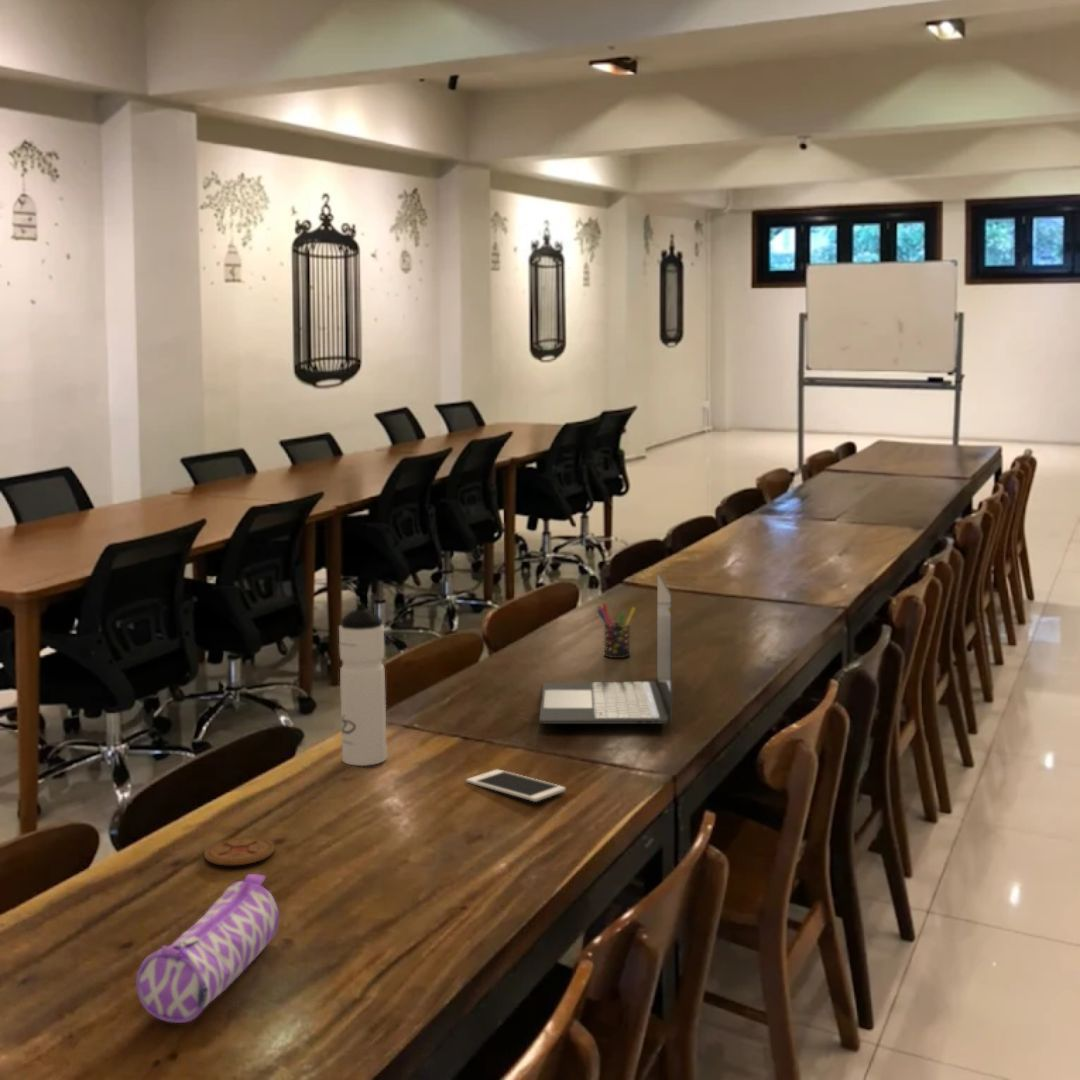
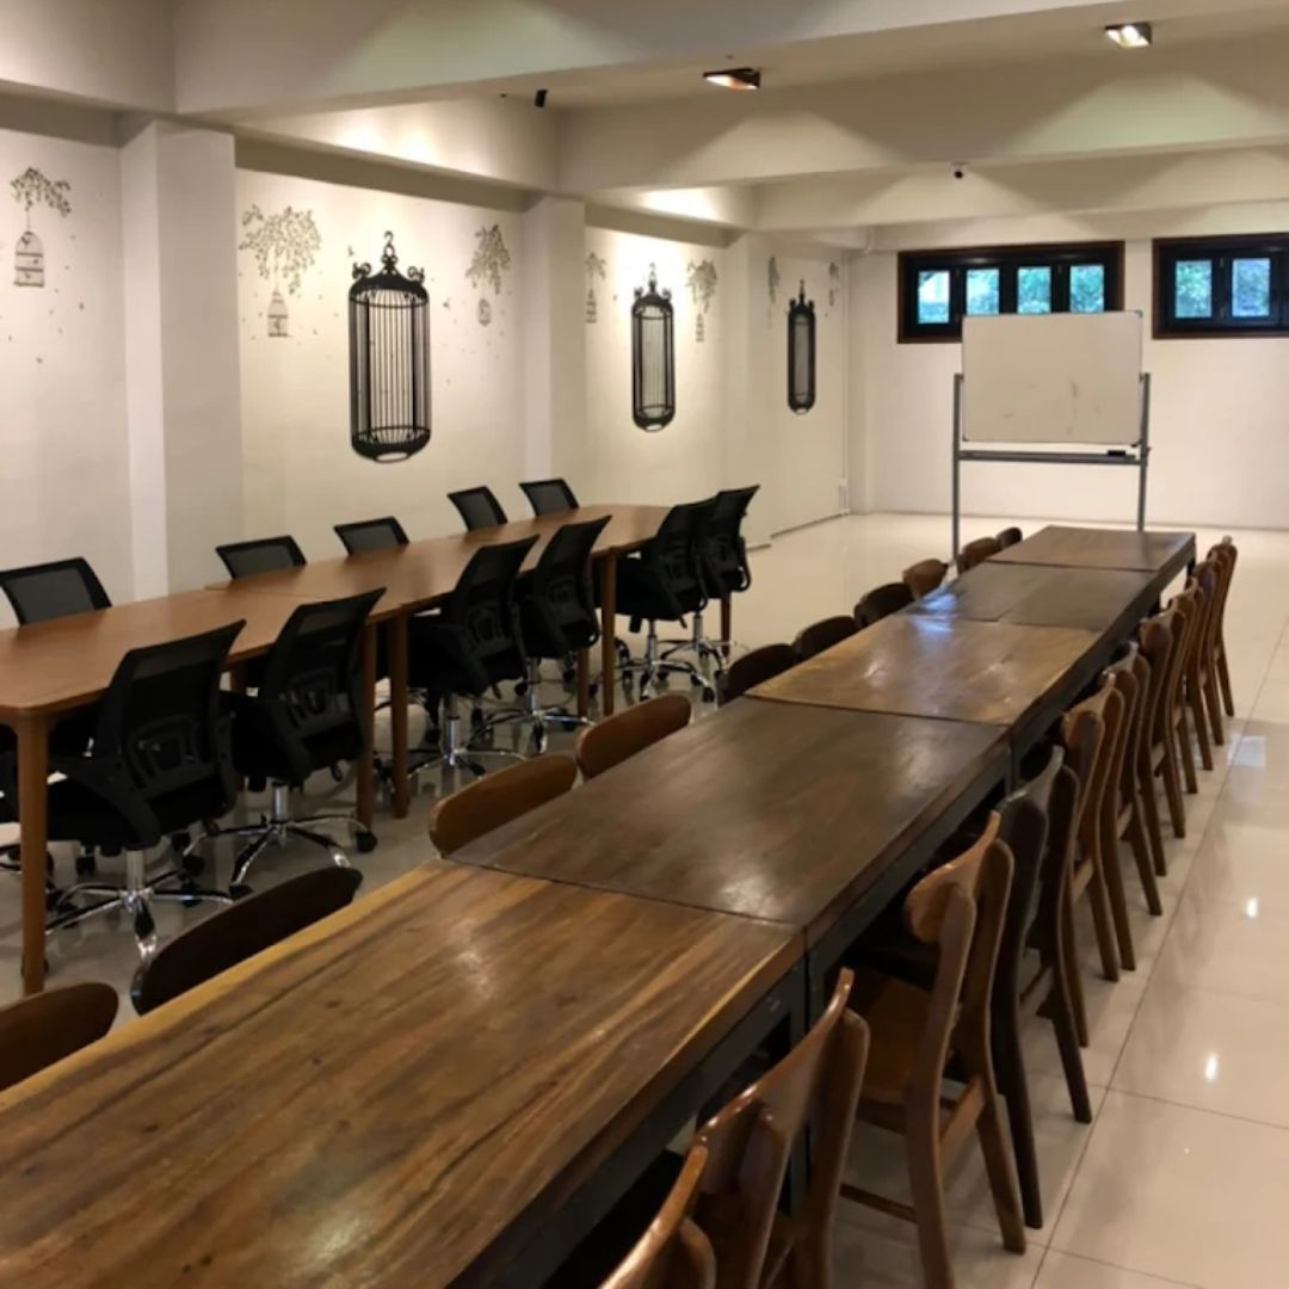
- pen holder (616, 629)
- pencil case (211, 946)
- cell phone (515, 784)
- water bottle (362, 682)
- laptop (603, 682)
- coaster (239, 850)
